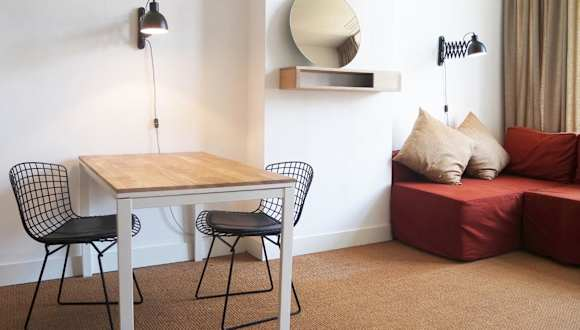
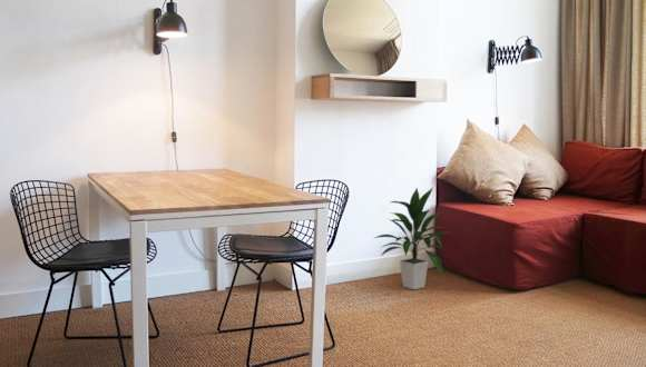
+ indoor plant (414, 238)
